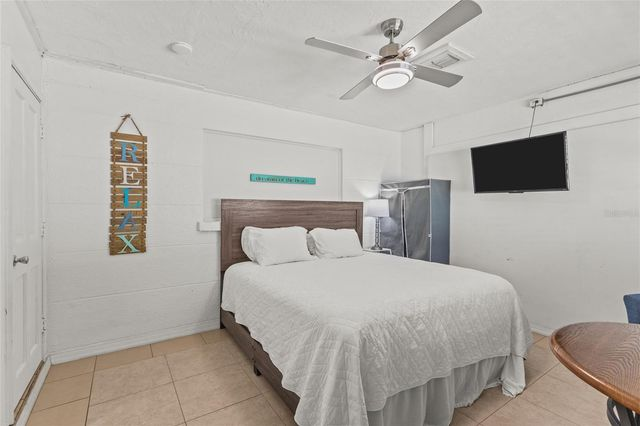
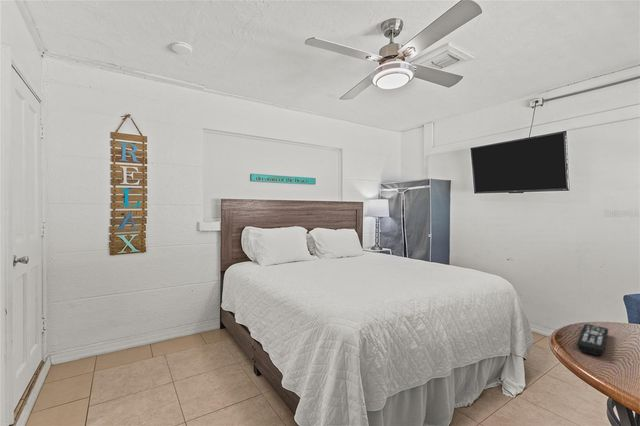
+ remote control (593, 338)
